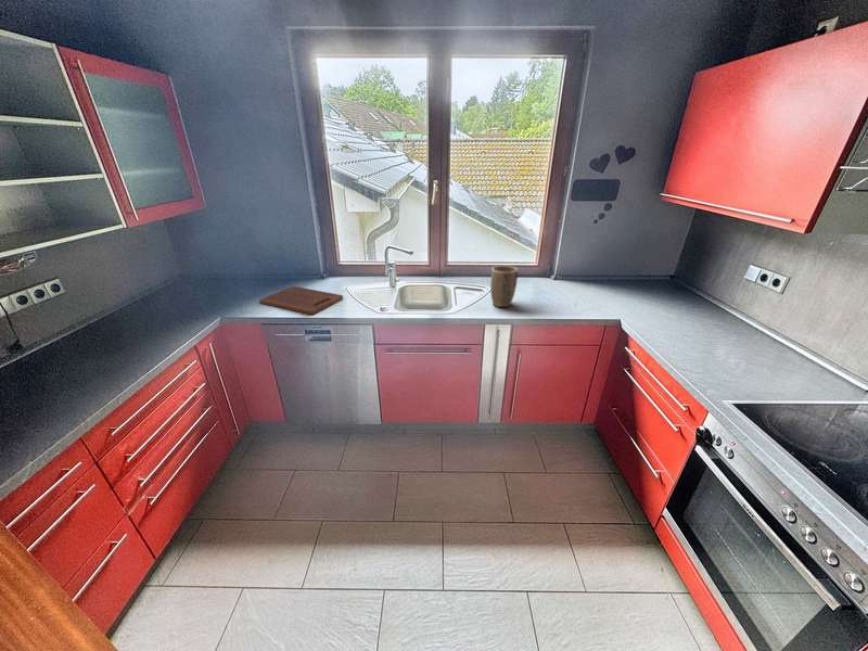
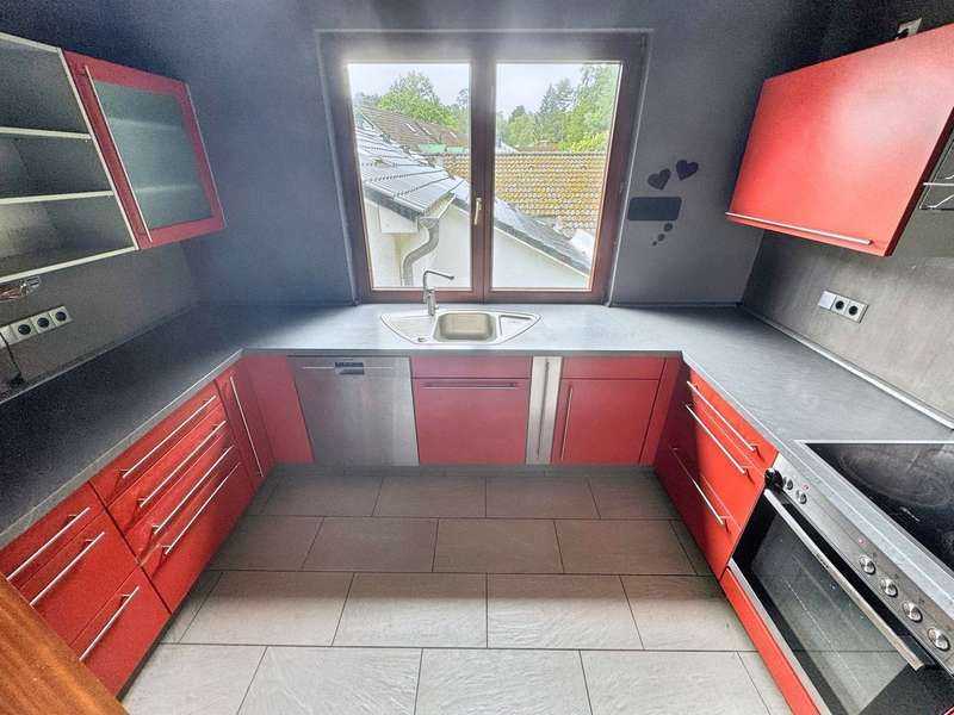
- cutting board (302, 298)
- plant pot (502, 286)
